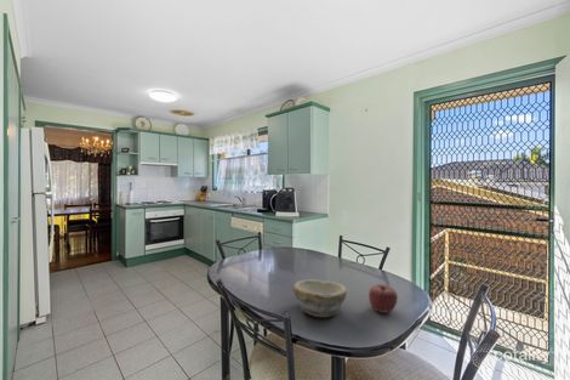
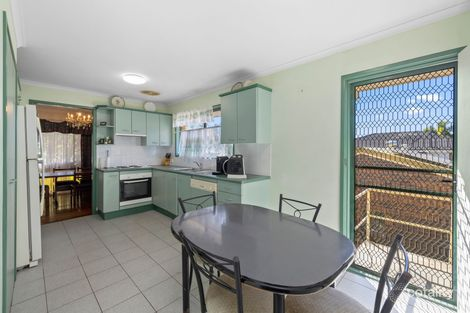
- bowl (319, 296)
- apple (382, 297)
